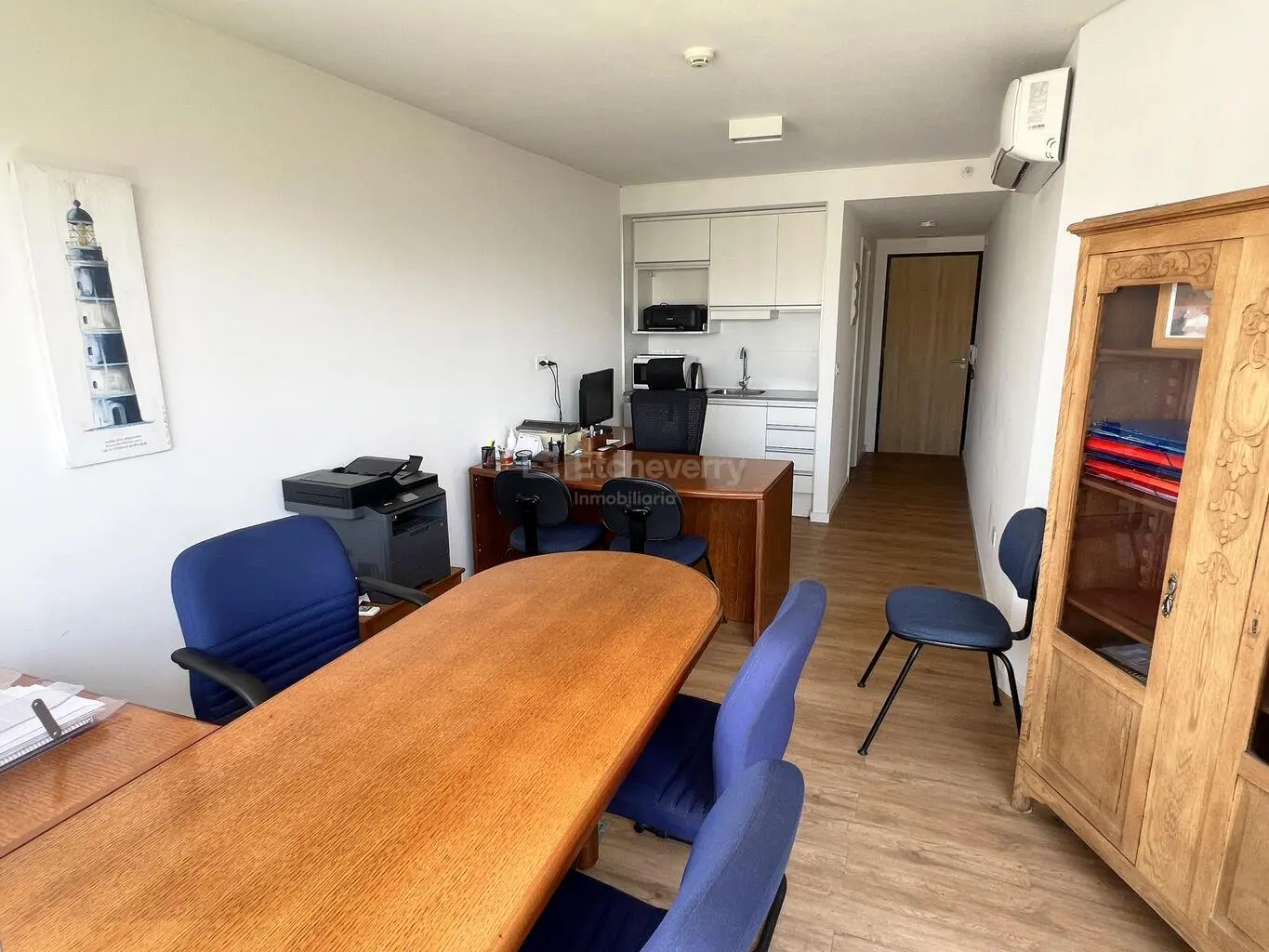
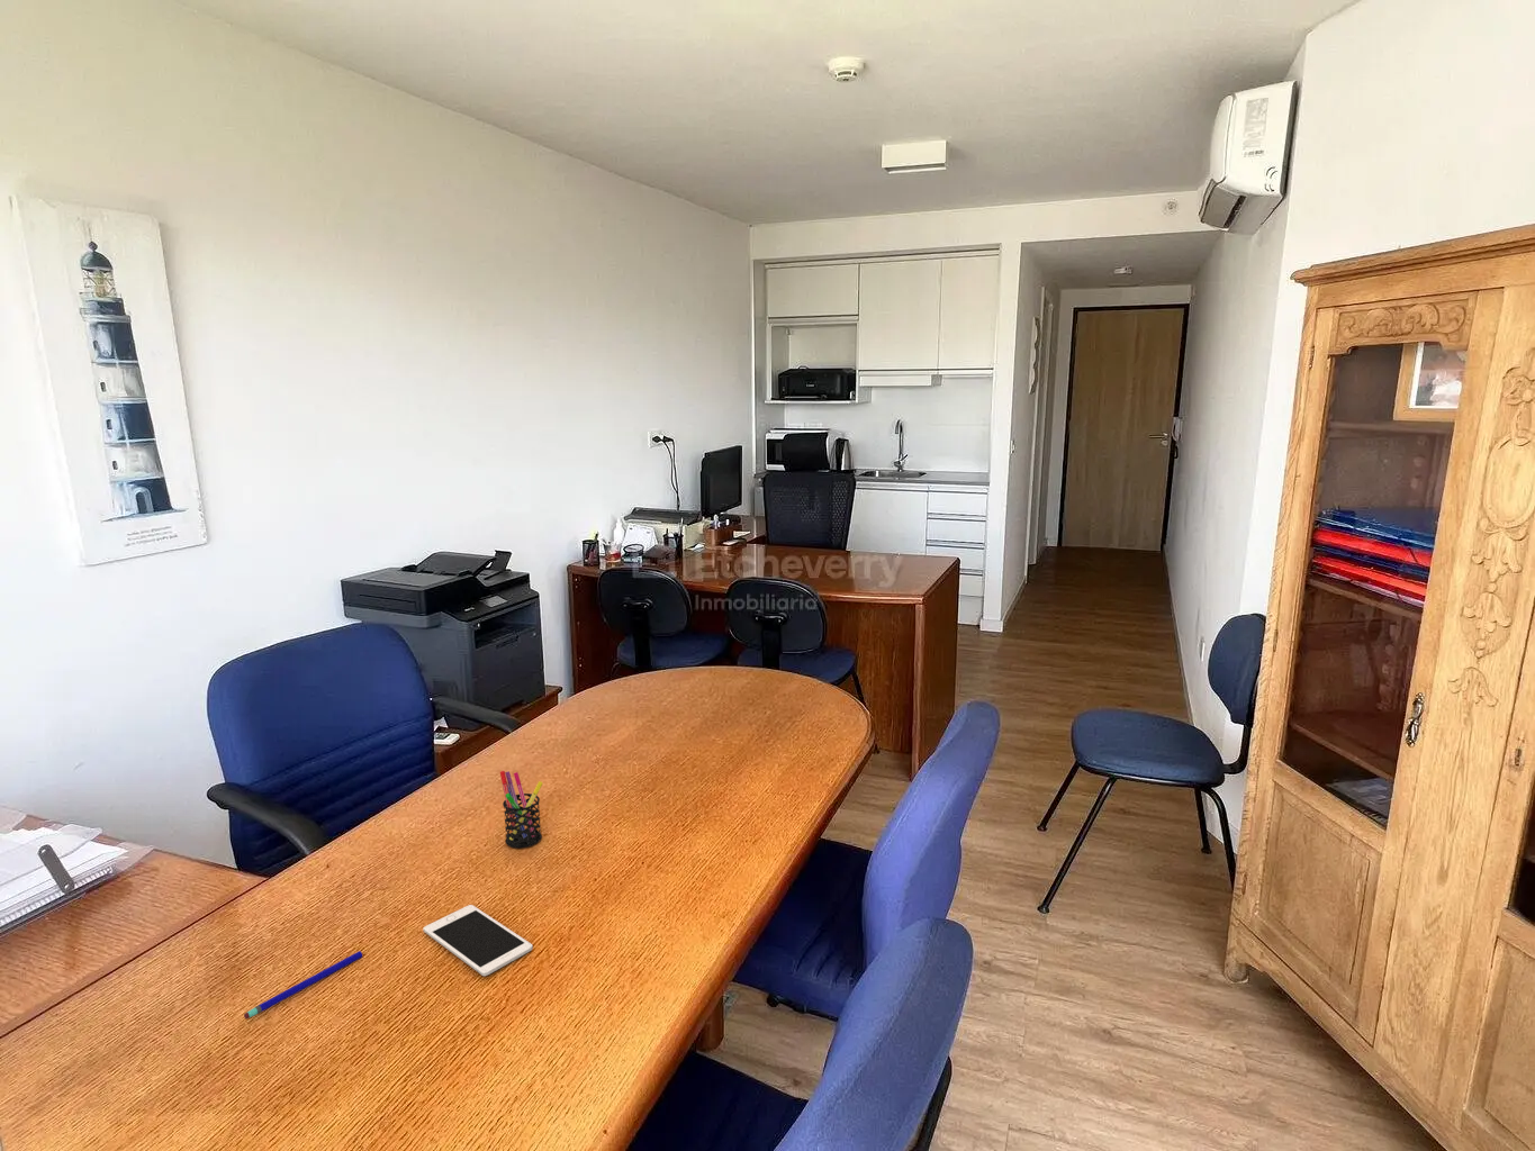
+ cell phone (477, 937)
+ pen (306, 983)
+ pen holder (518, 808)
